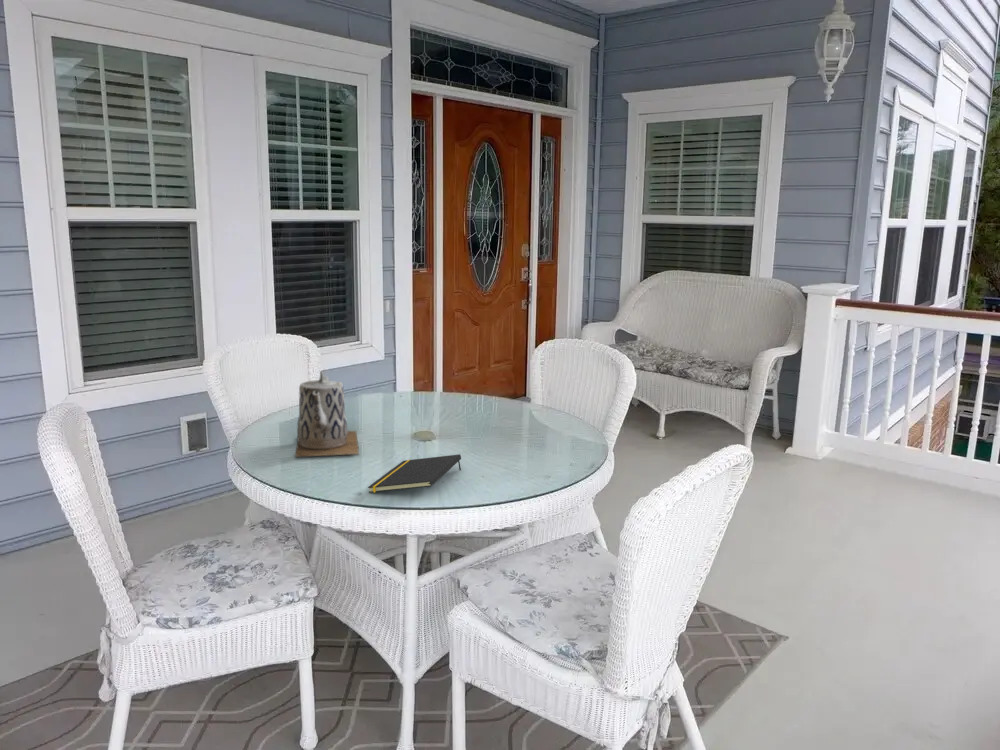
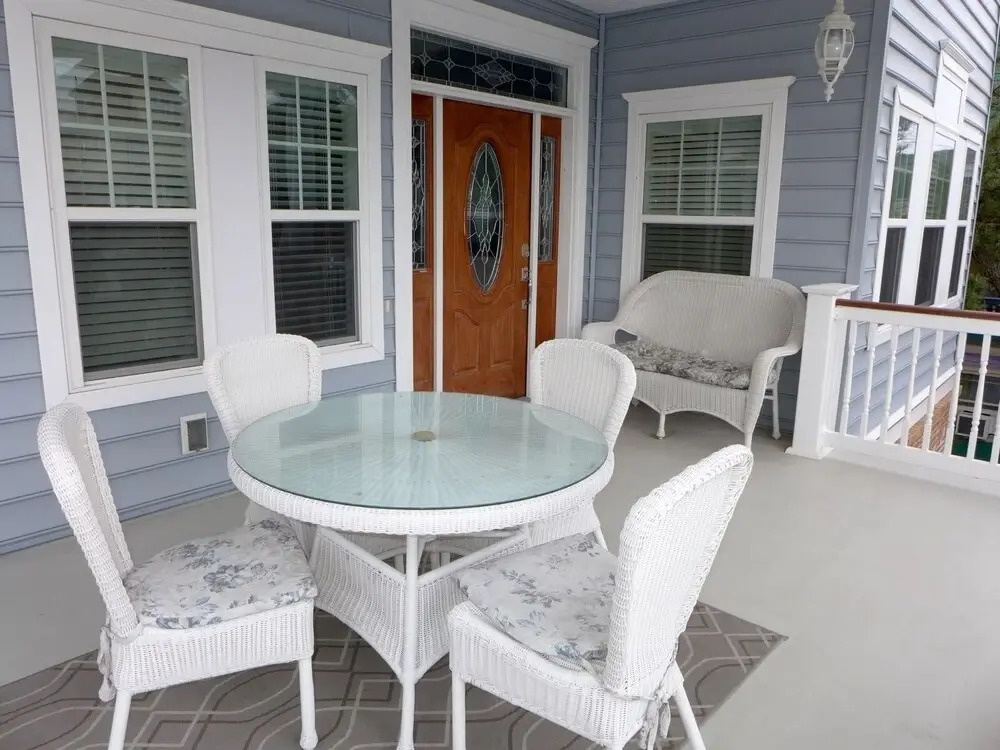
- teapot (326, 407)
- notepad (416, 472)
